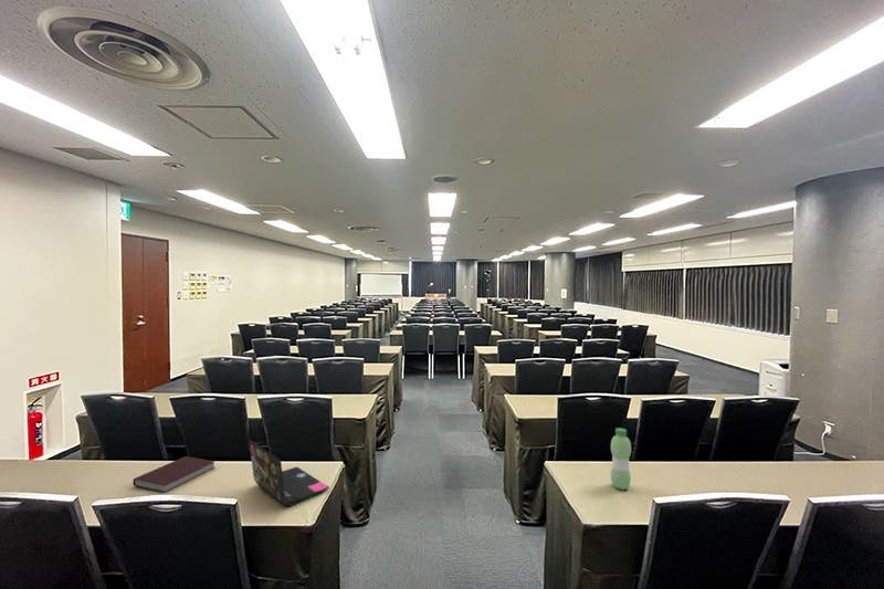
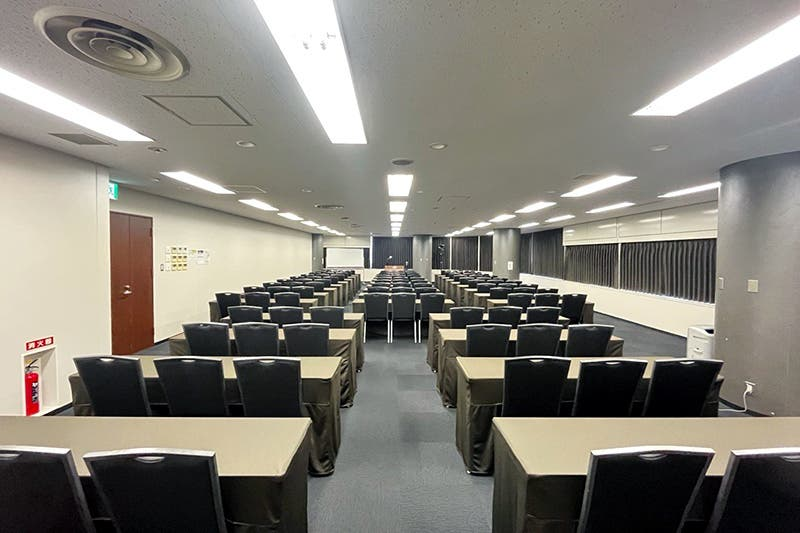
- laptop (290, 469)
- water bottle (620, 457)
- notebook (176, 473)
